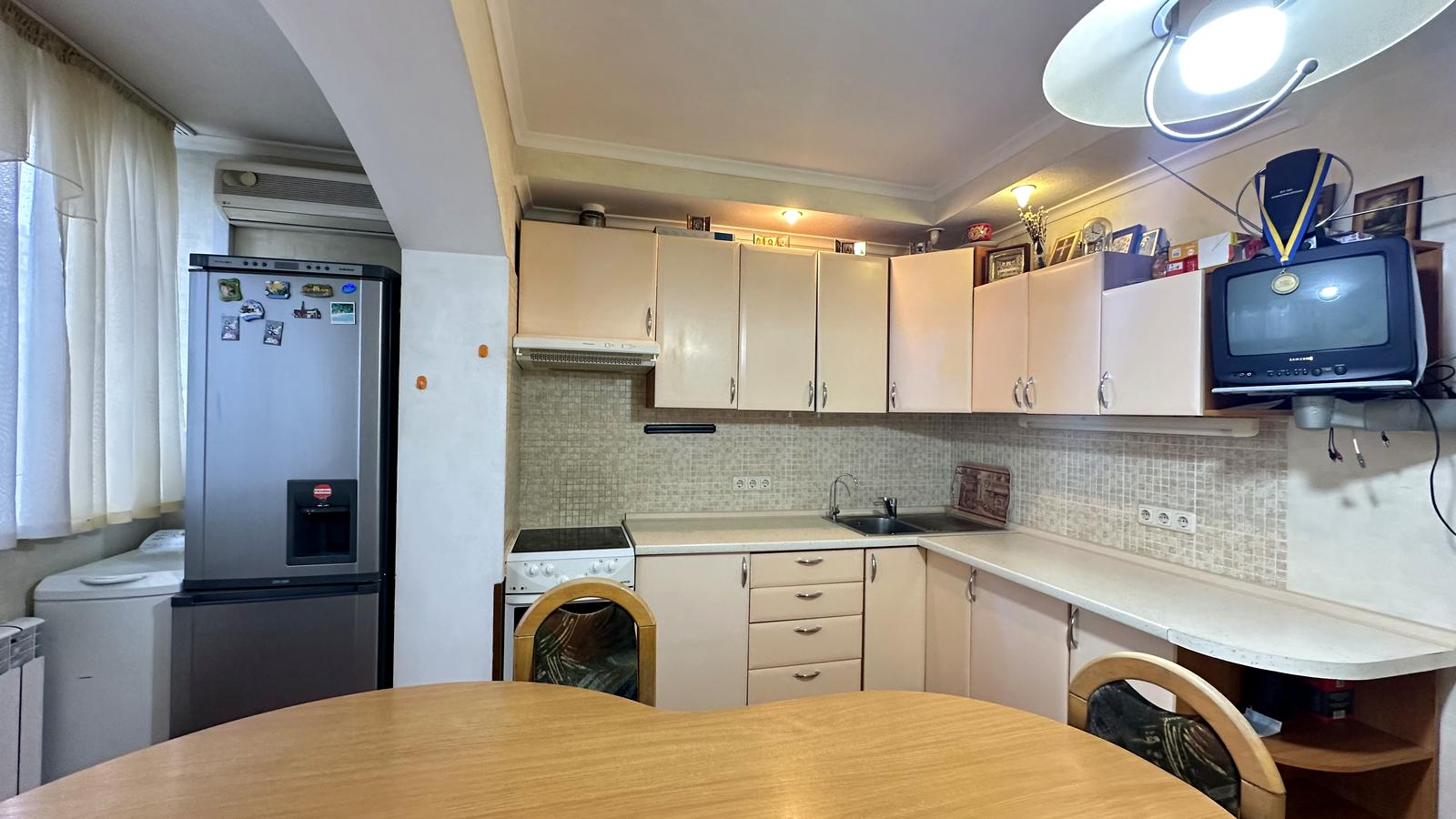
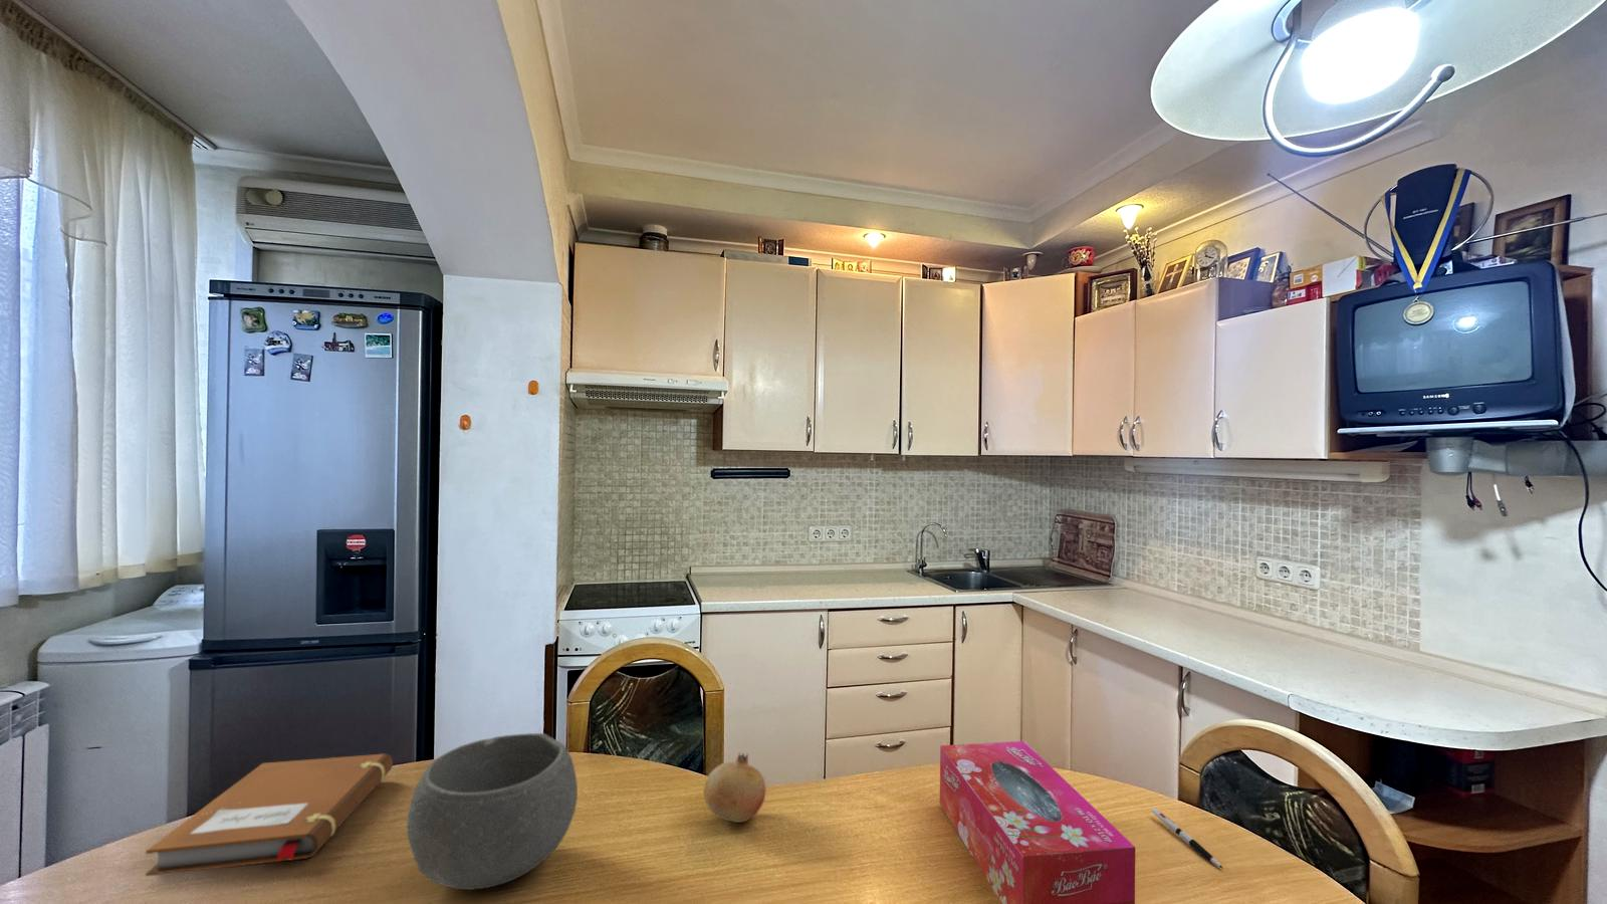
+ bowl (497, 812)
+ fruit (734, 787)
+ pen (1185, 836)
+ notebook (285, 808)
+ tissue box (1022, 821)
